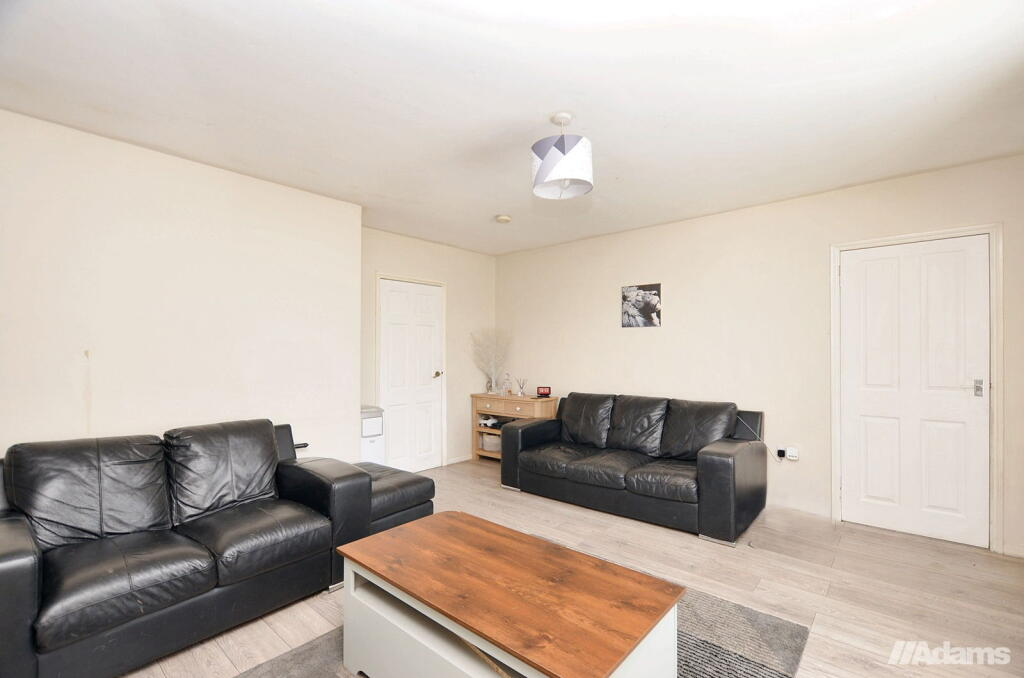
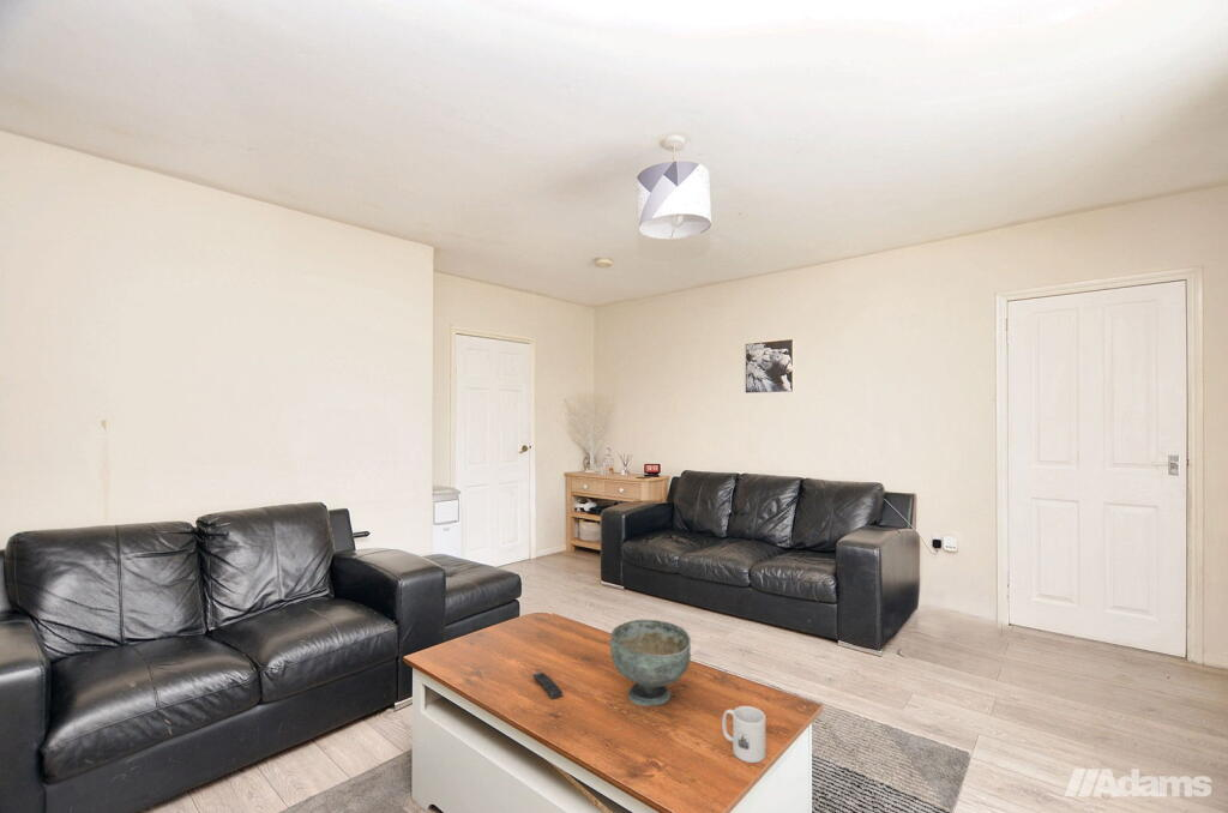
+ mug (742, 730)
+ remote control (546, 682)
+ decorative bowl (650, 664)
